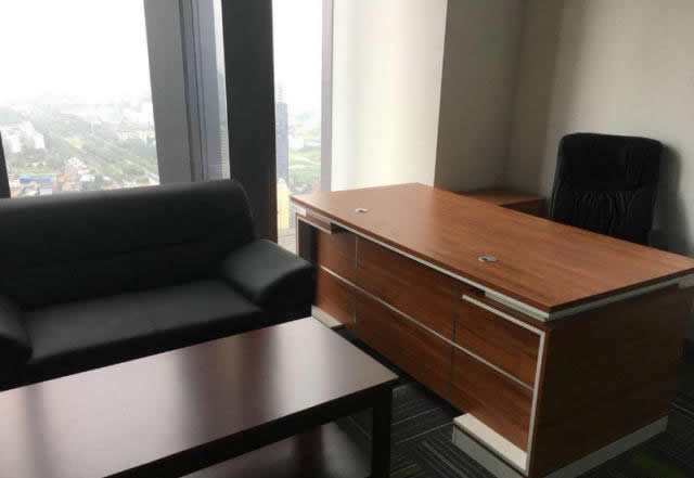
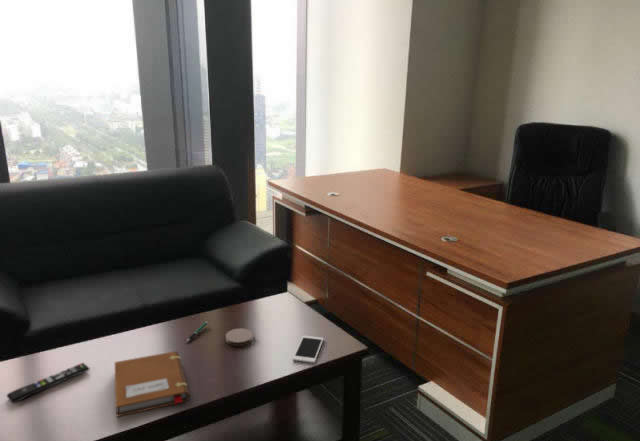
+ coaster (239, 336)
+ remote control (49, 381)
+ pen (197, 331)
+ cell phone (308, 348)
+ notebook (150, 381)
